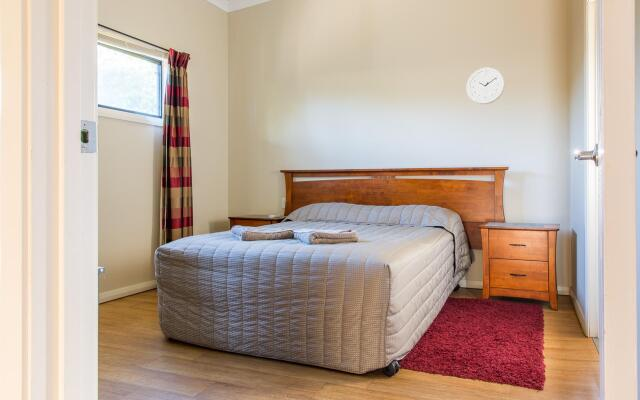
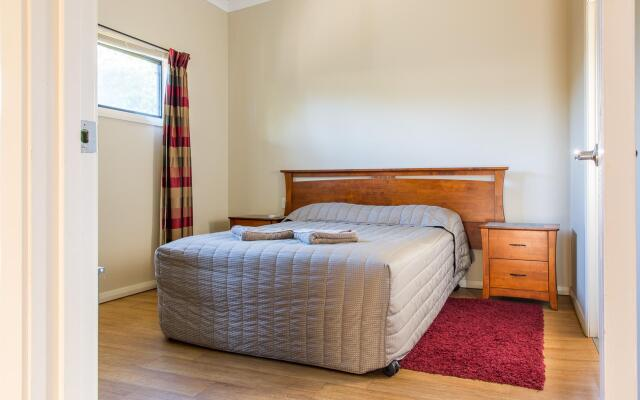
- wall clock (485, 85)
